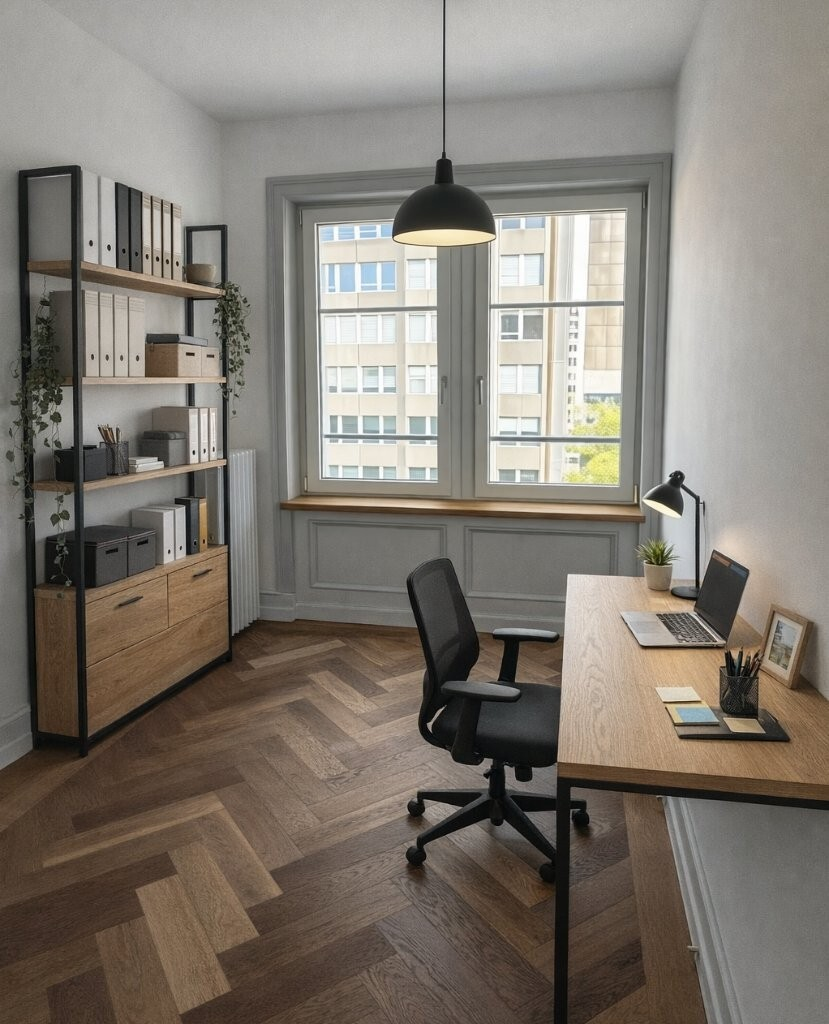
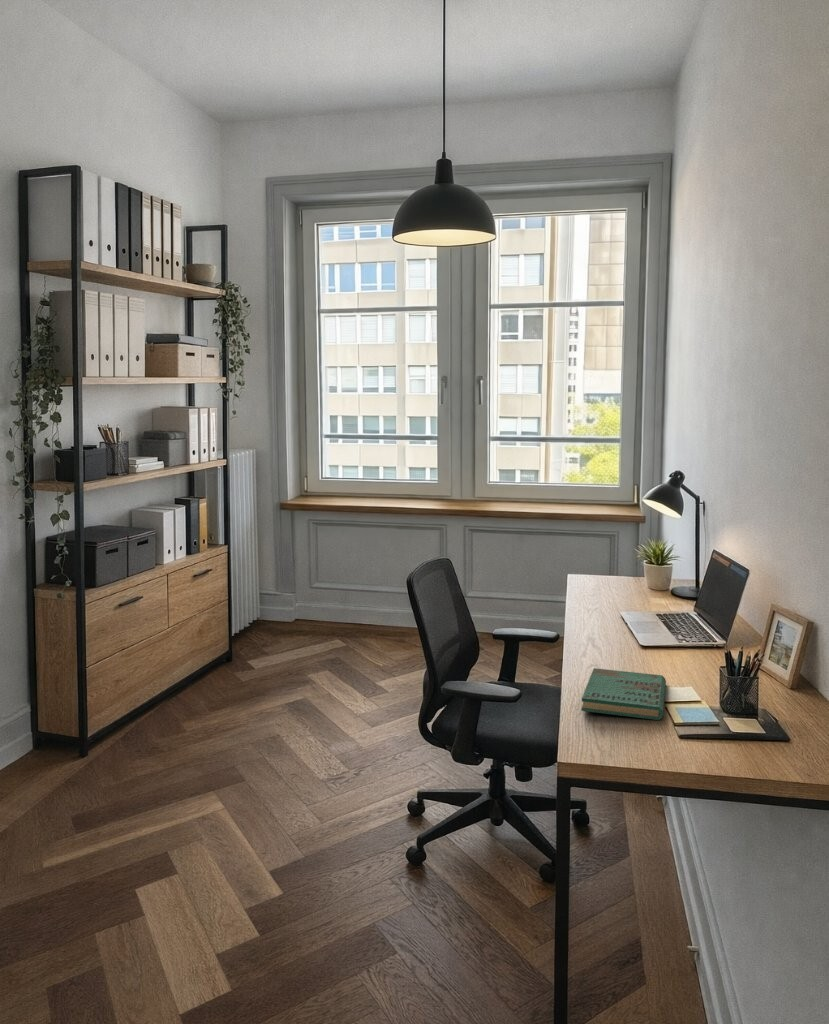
+ book (625, 692)
